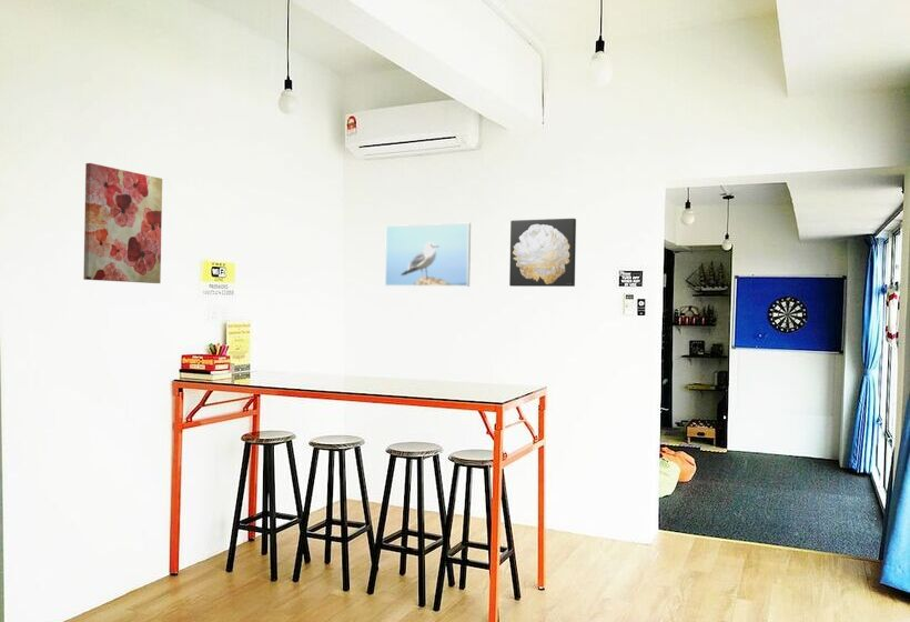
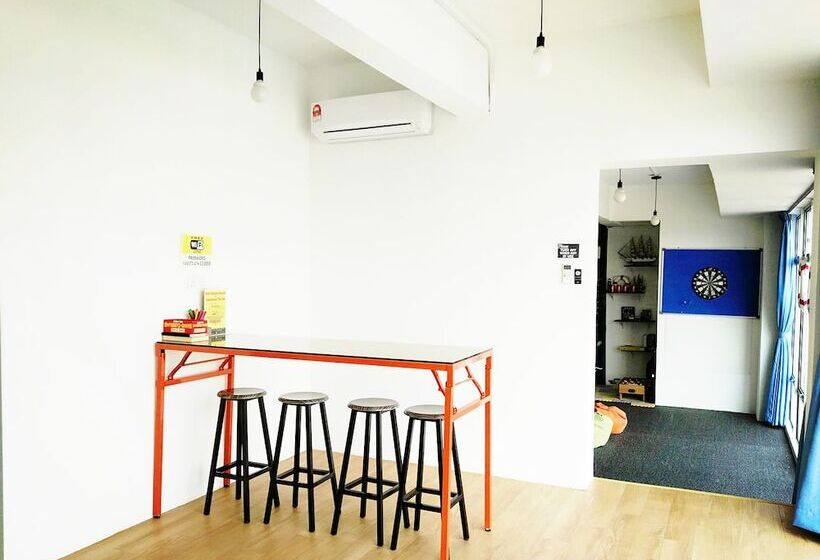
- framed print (426, 254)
- wall art (542, 252)
- wall art (124, 225)
